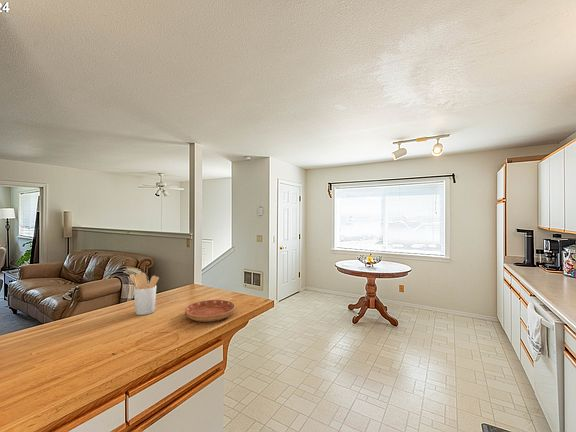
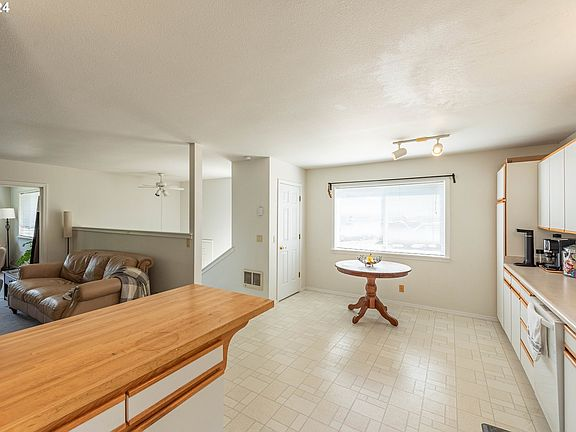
- utensil holder (142, 292)
- saucer (210, 310)
